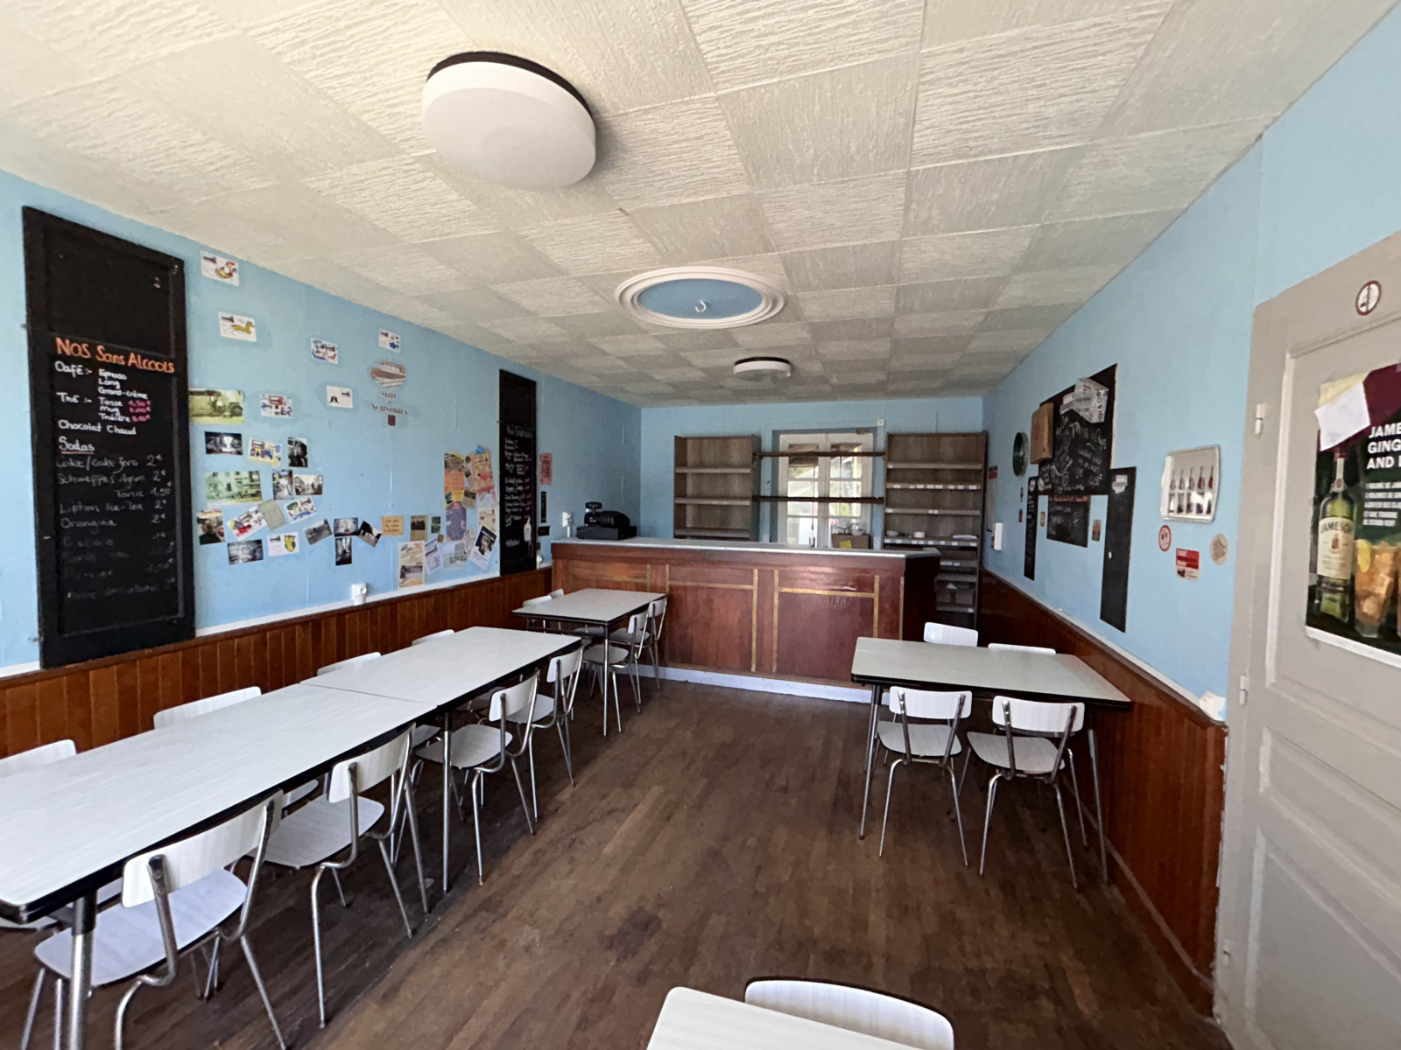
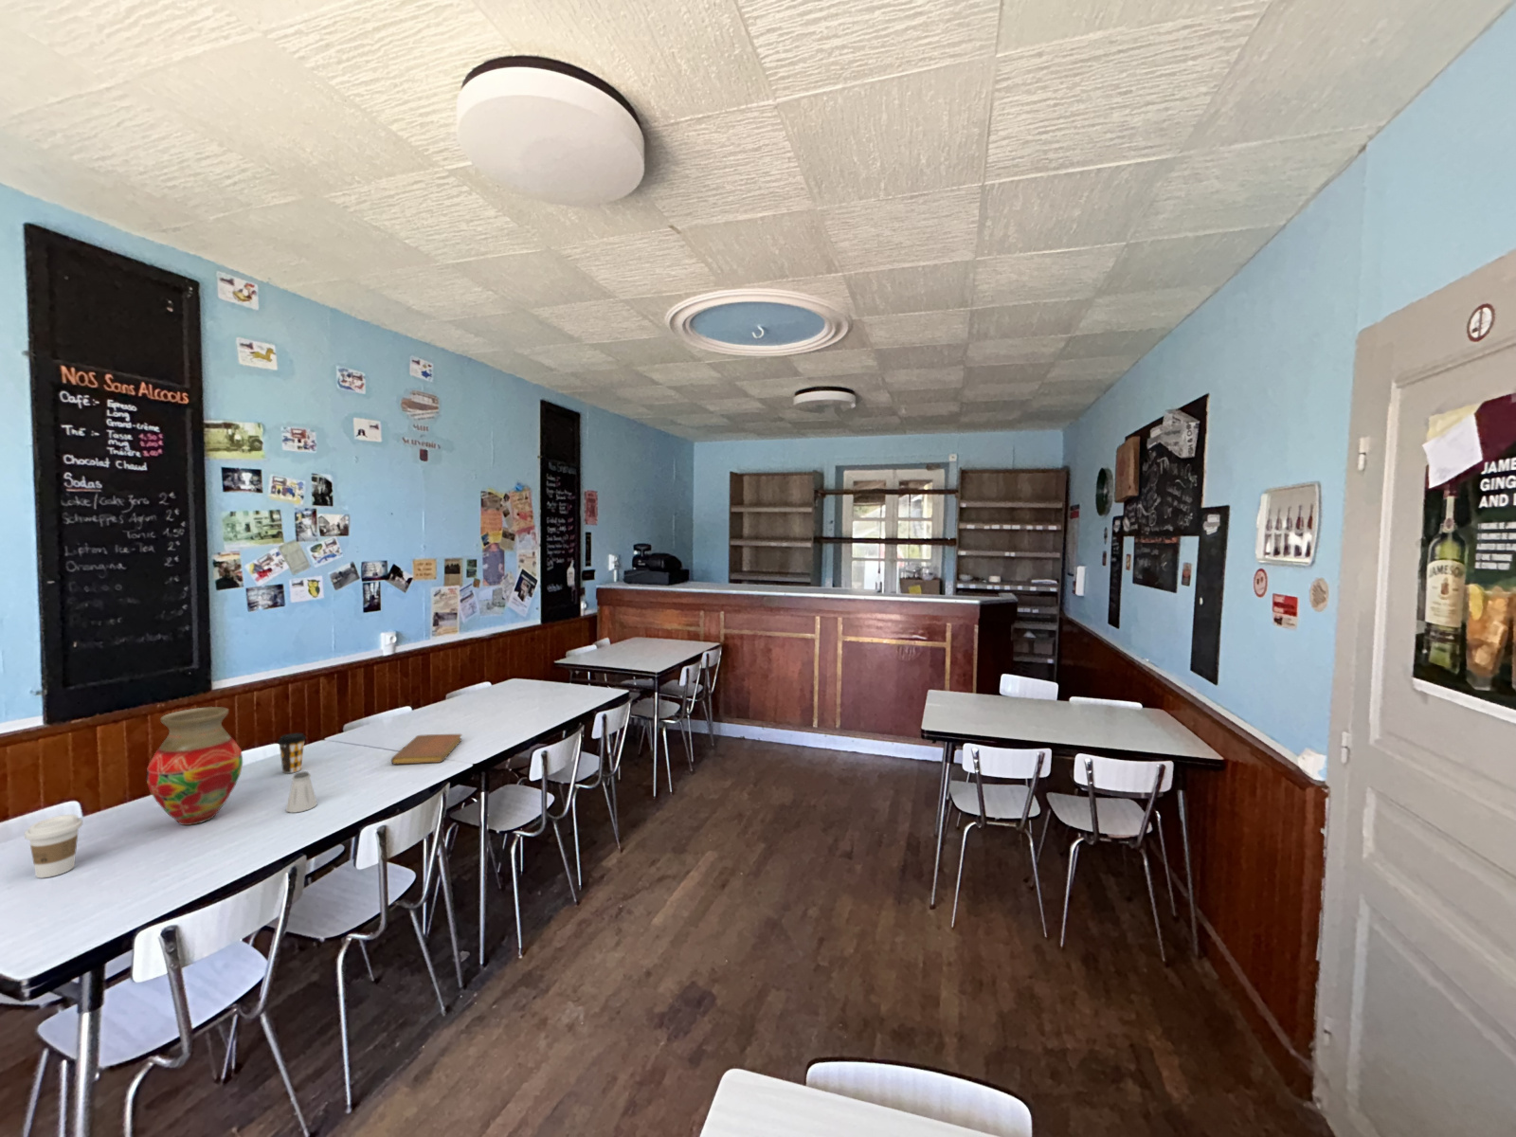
+ coffee cup (54, 846)
+ notebook (429, 748)
+ vase (196, 767)
+ saltshaker (301, 791)
+ coffee cup (291, 752)
